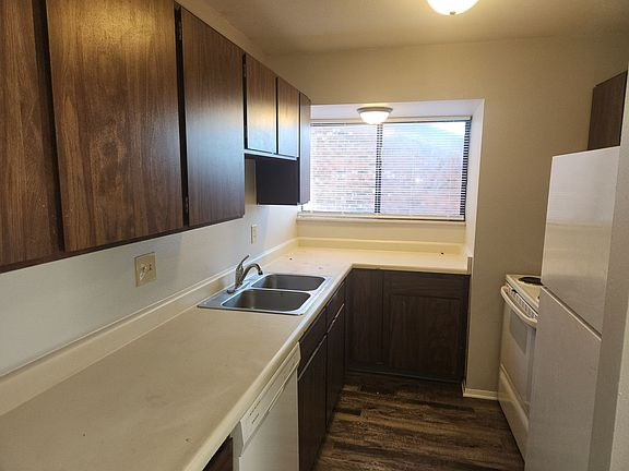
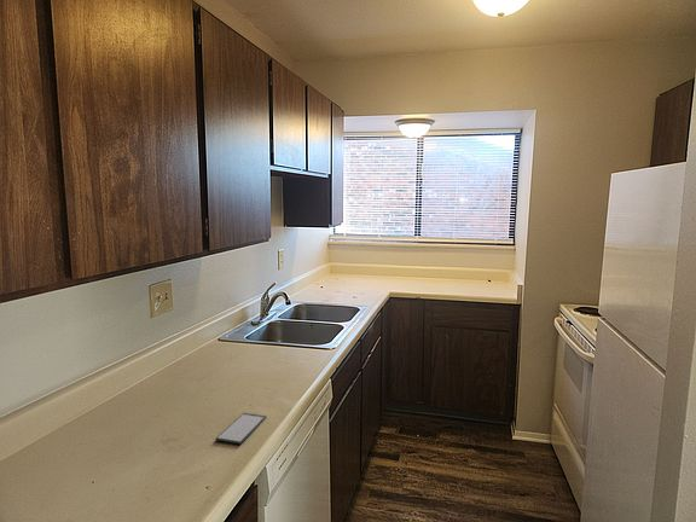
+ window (242, 427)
